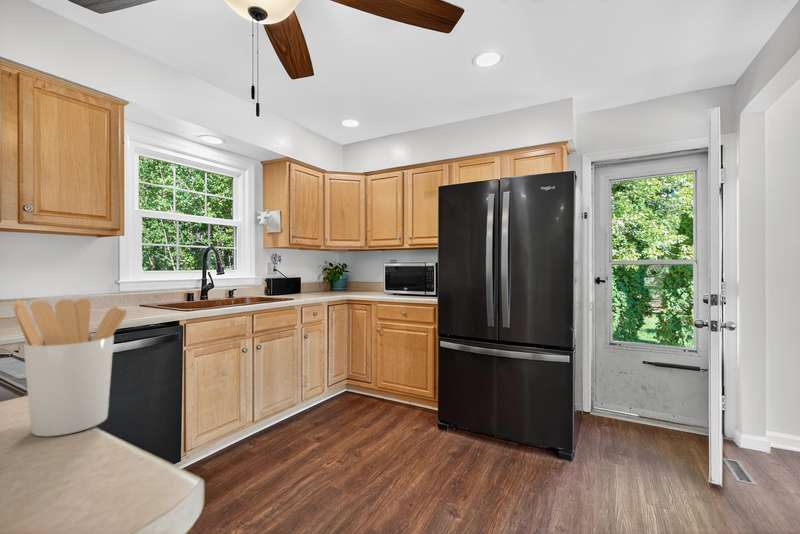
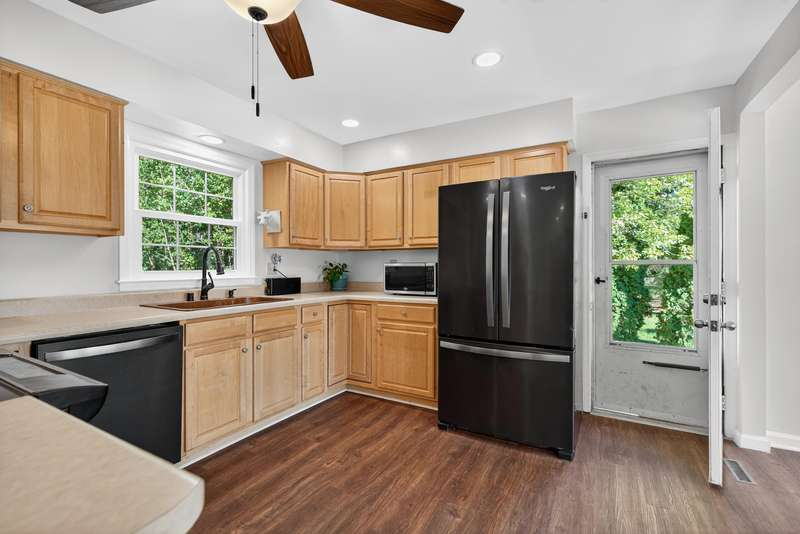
- utensil holder (67, 357)
